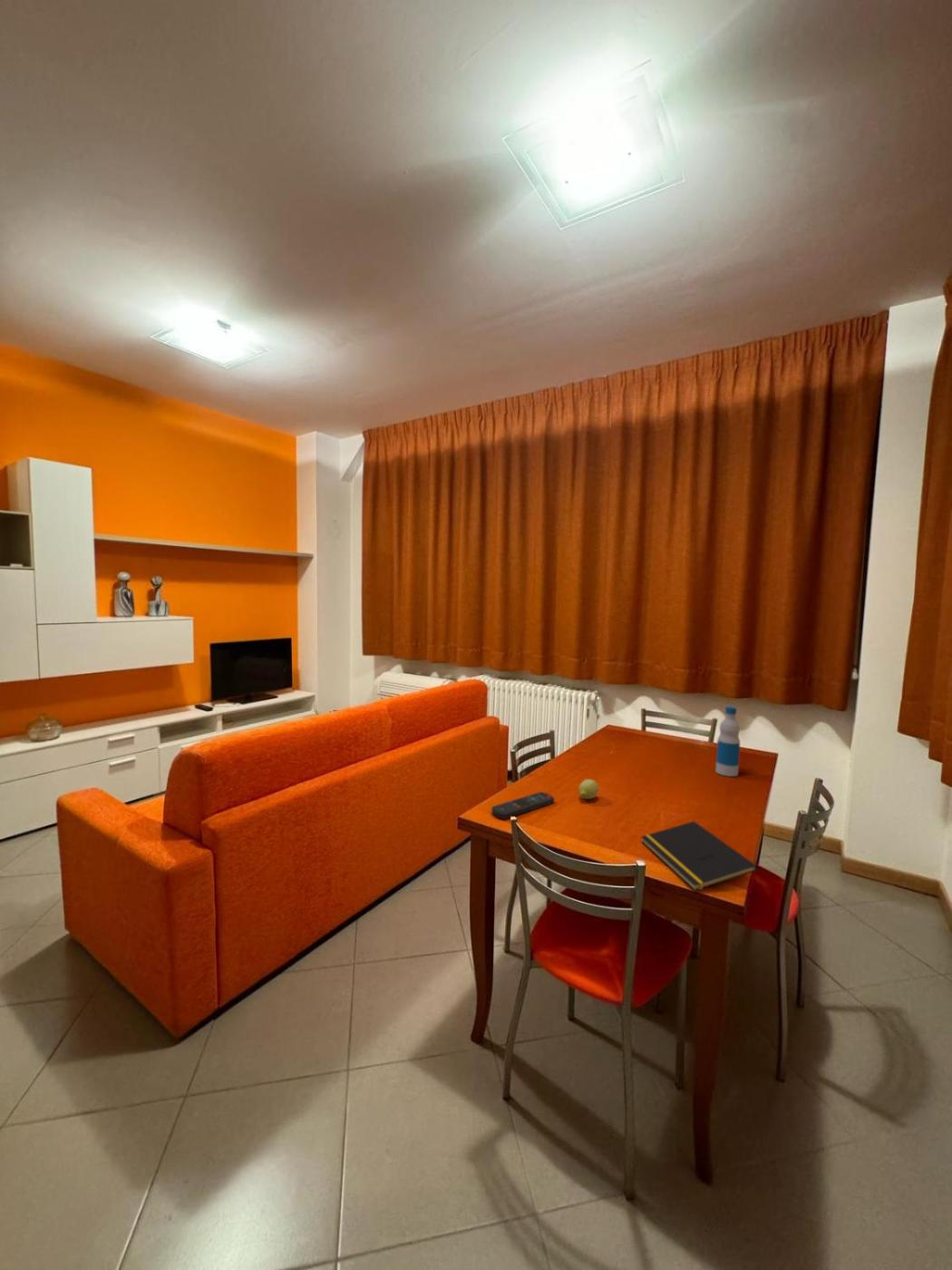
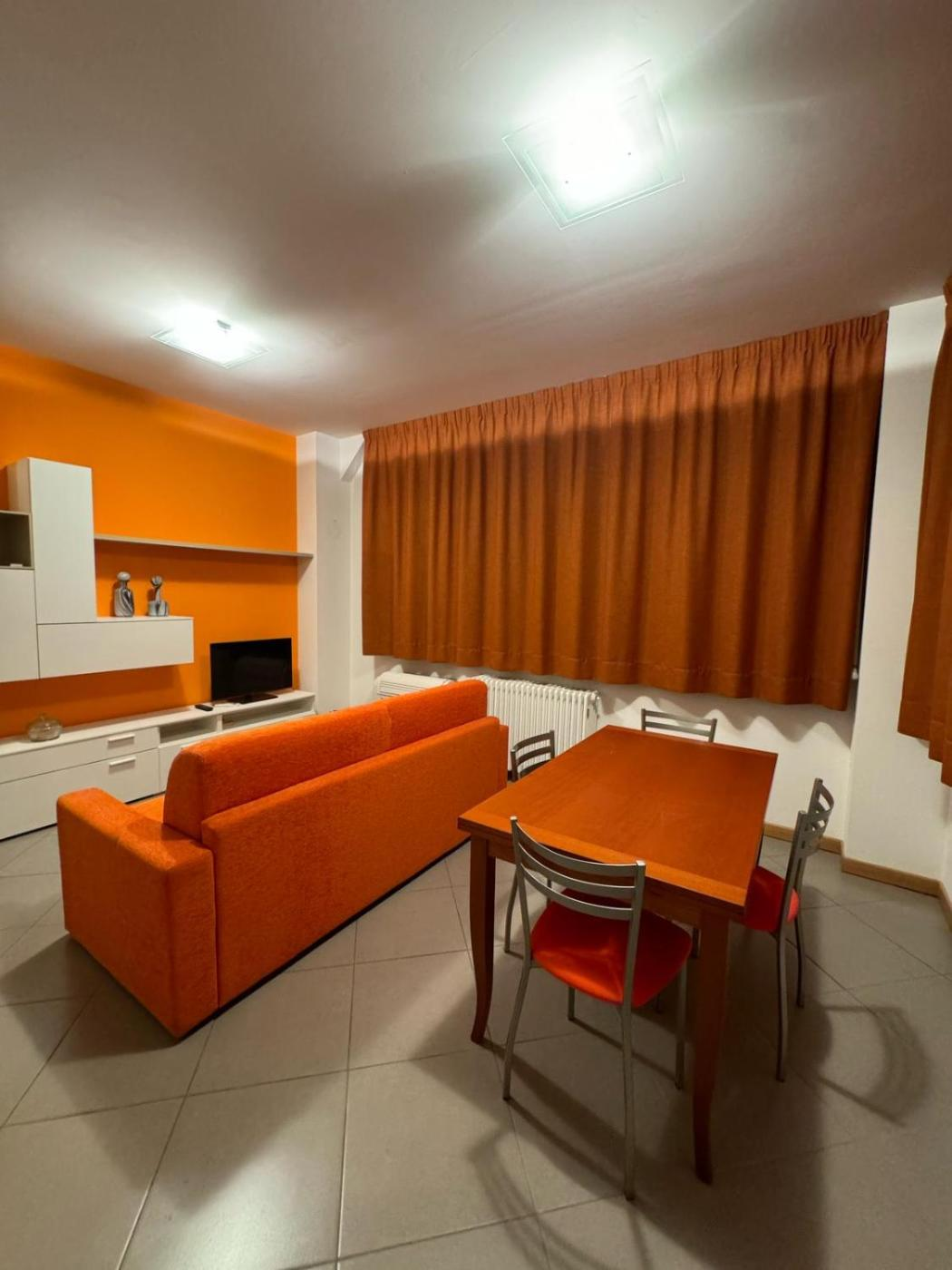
- notepad (695, 852)
- remote control (523, 804)
- bottle (728, 740)
- fruit (588, 789)
